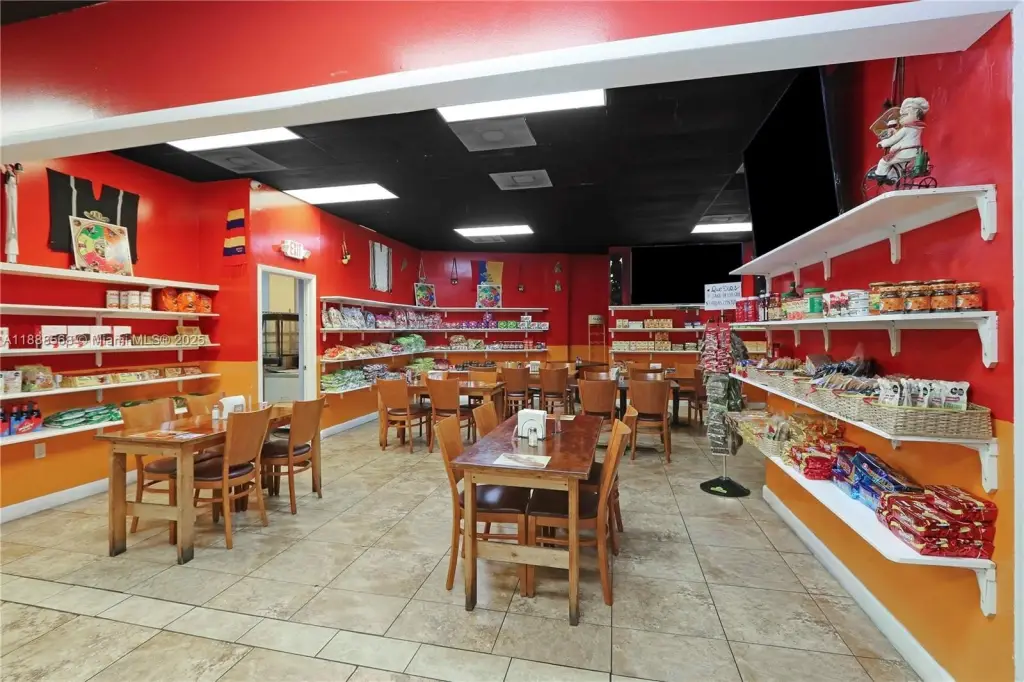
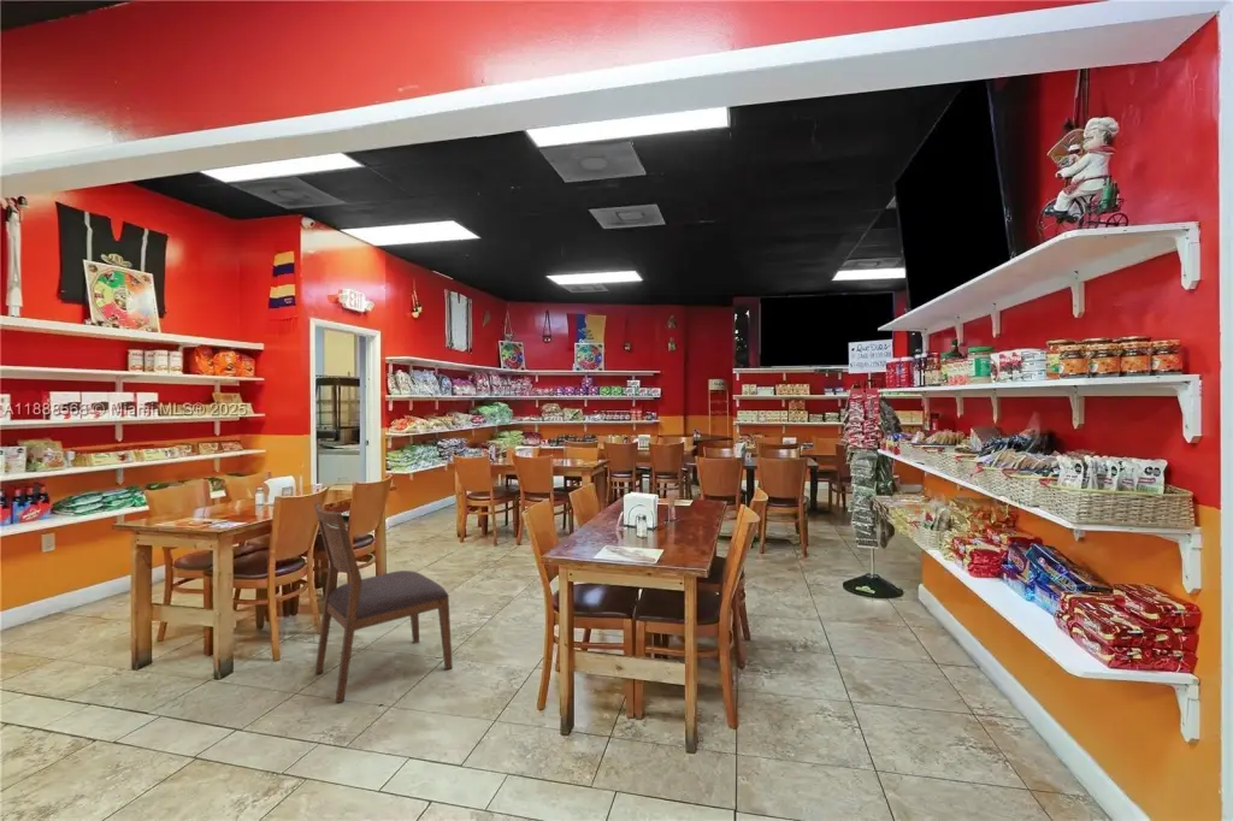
+ chair (379, 585)
